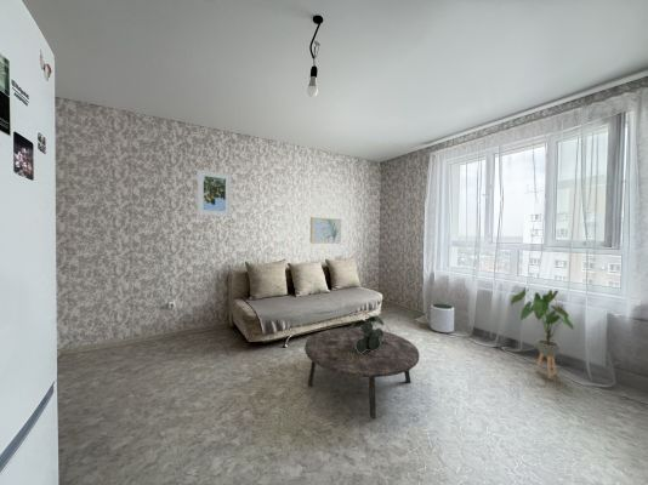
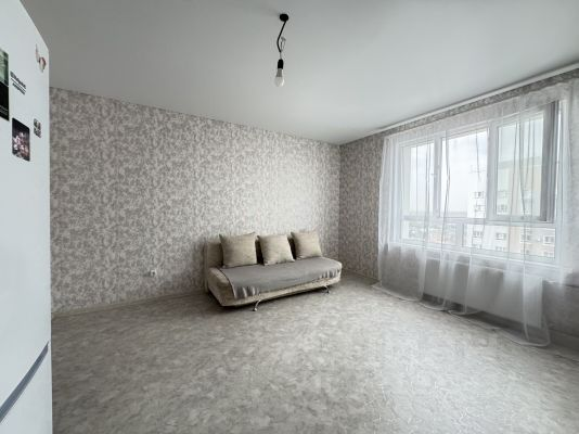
- wall art (325, 230)
- coffee table (359, 364)
- plant pot (442, 318)
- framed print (214, 194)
- potted plant (370, 331)
- house plant (544, 331)
